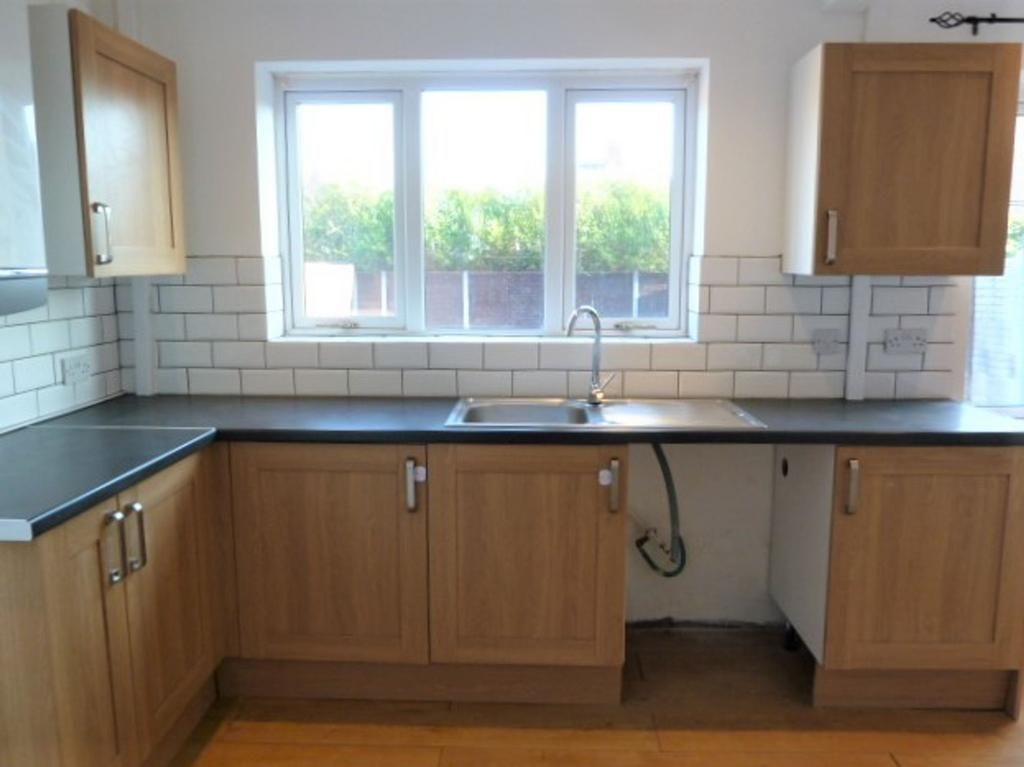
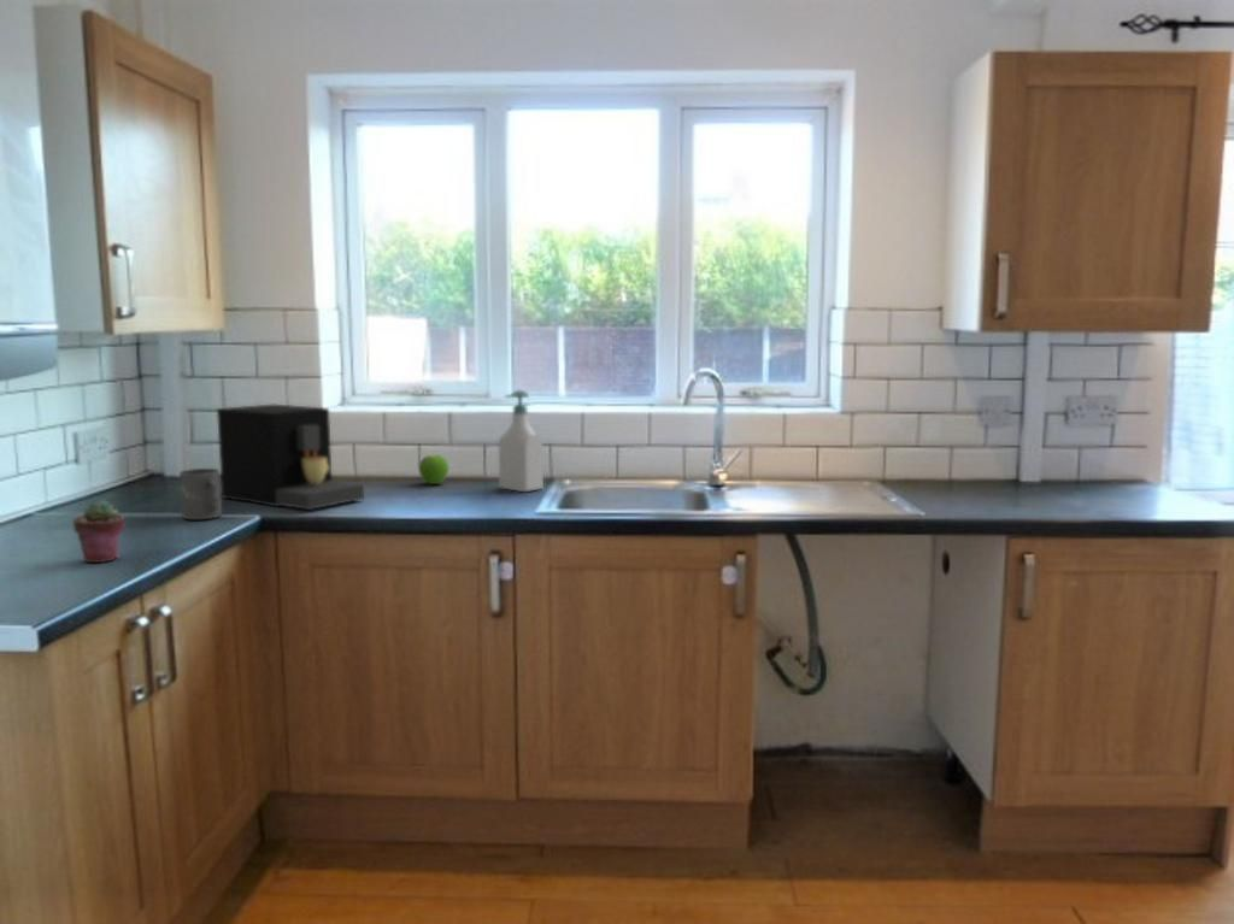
+ potted succulent (99, 529)
+ mug (204, 494)
+ coffee maker (289, 454)
+ fruit (434, 469)
+ soap bottle (517, 439)
